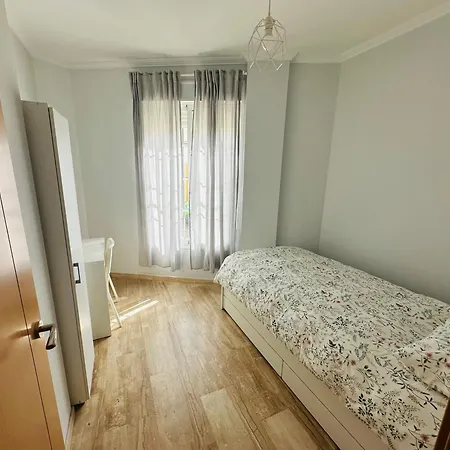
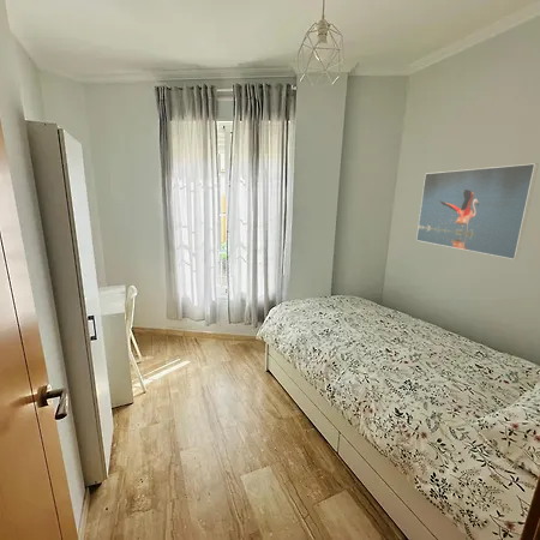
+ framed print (464, 210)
